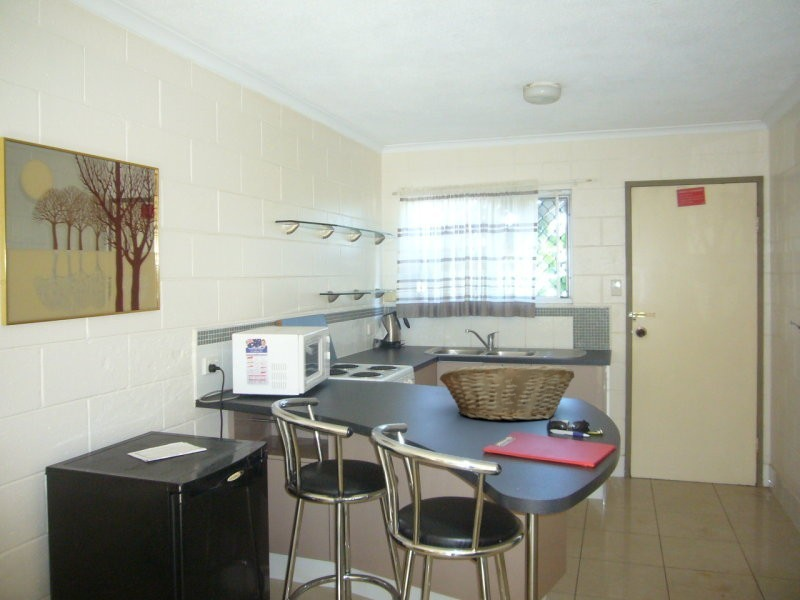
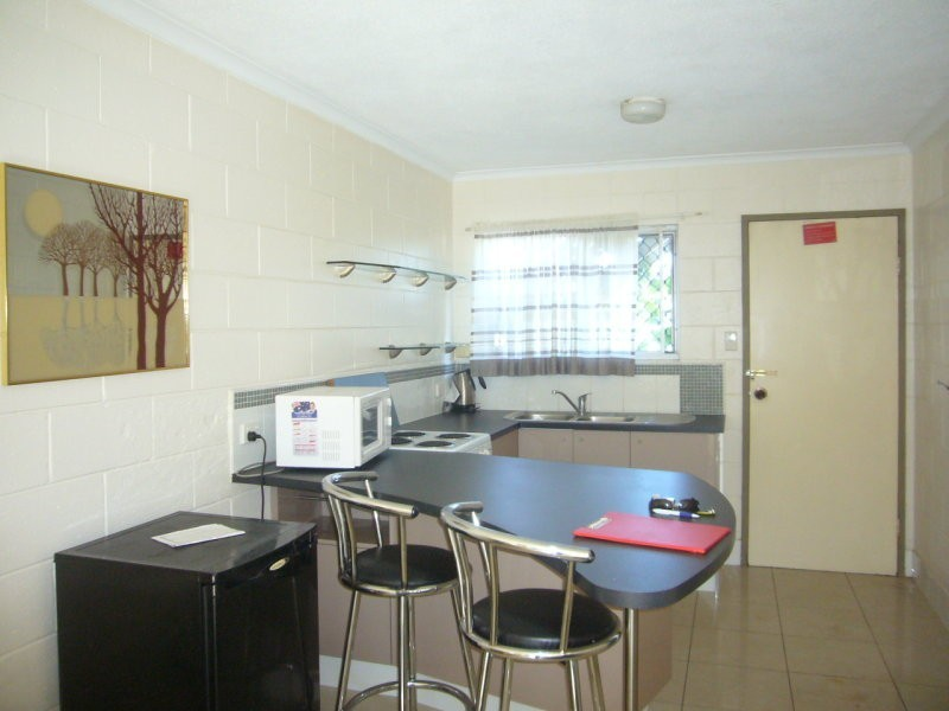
- fruit basket (506, 387)
